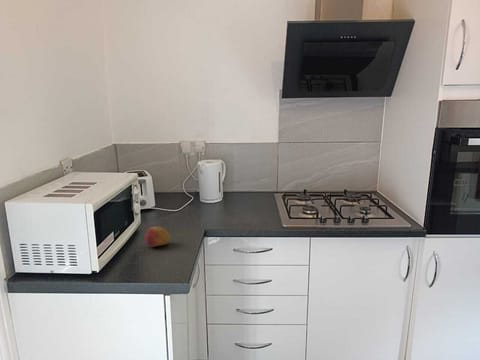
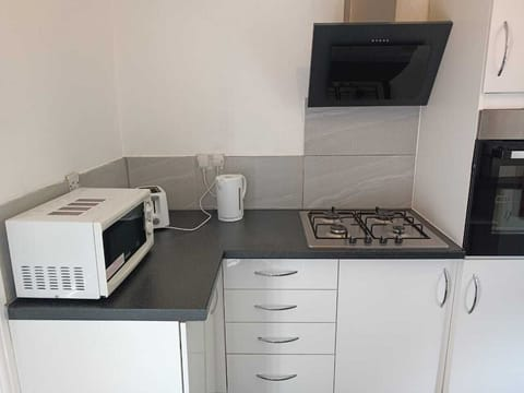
- fruit (157, 236)
